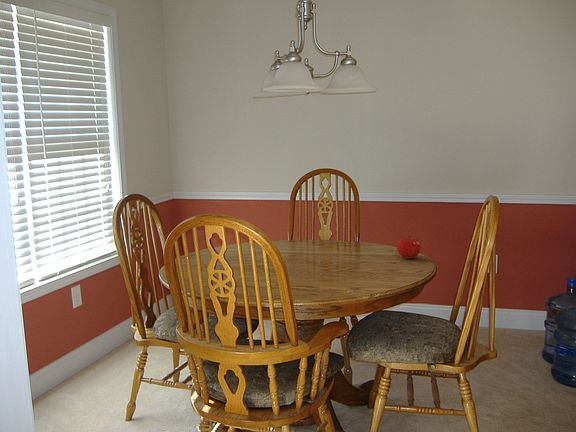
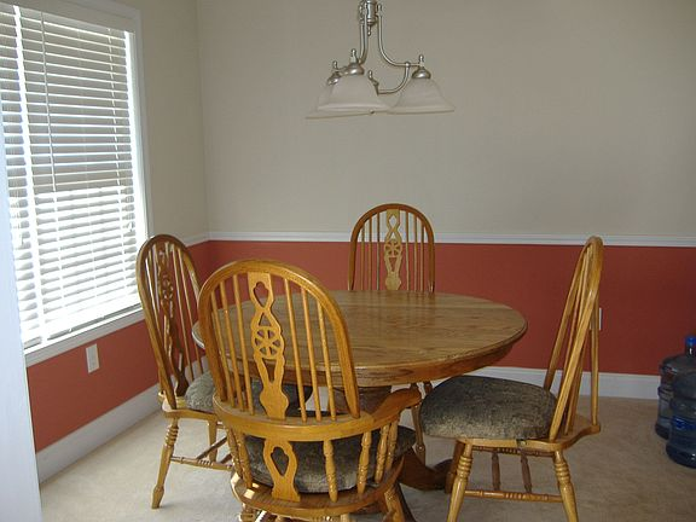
- fruit (408, 246)
